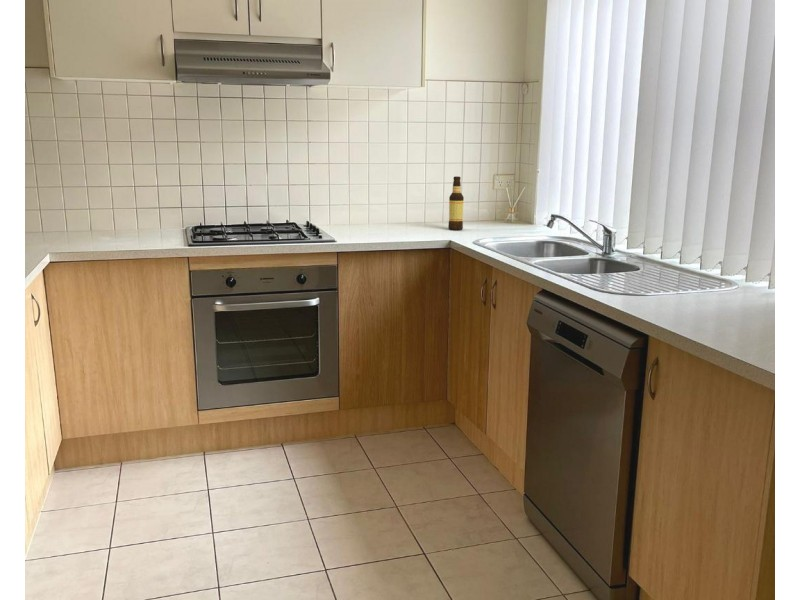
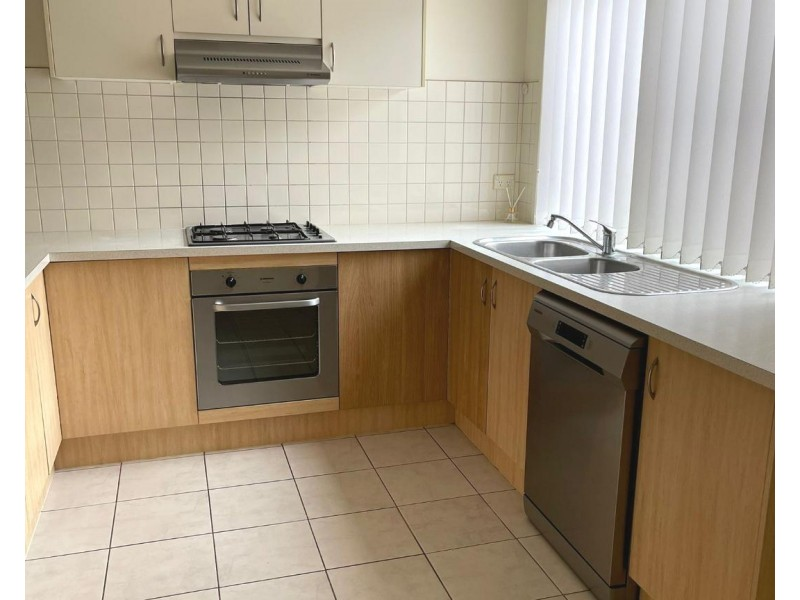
- bottle (456, 203)
